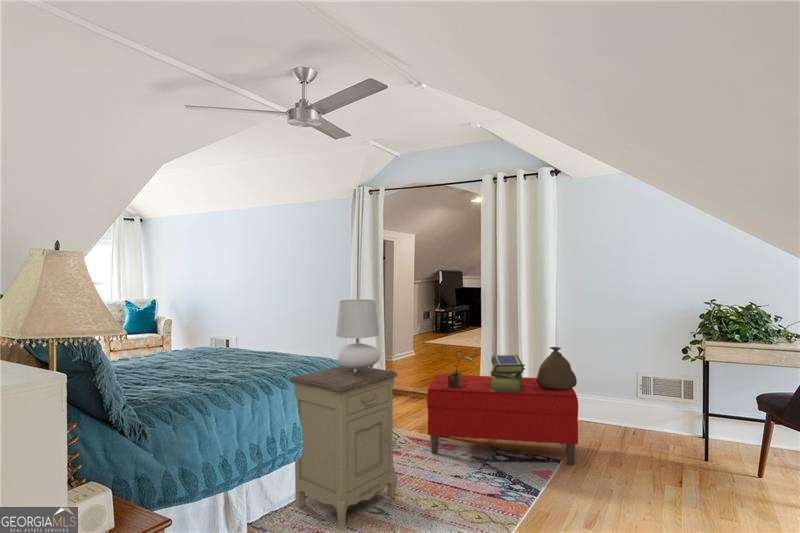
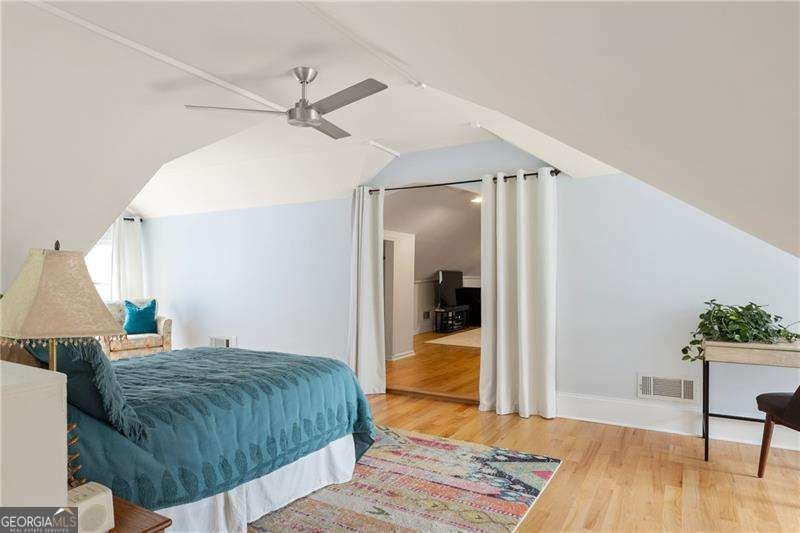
- stack of books (507, 372)
- table lamp (358, 335)
- bag (556, 367)
- bench (500, 416)
- potted plant (457, 368)
- nightstand (350, 439)
